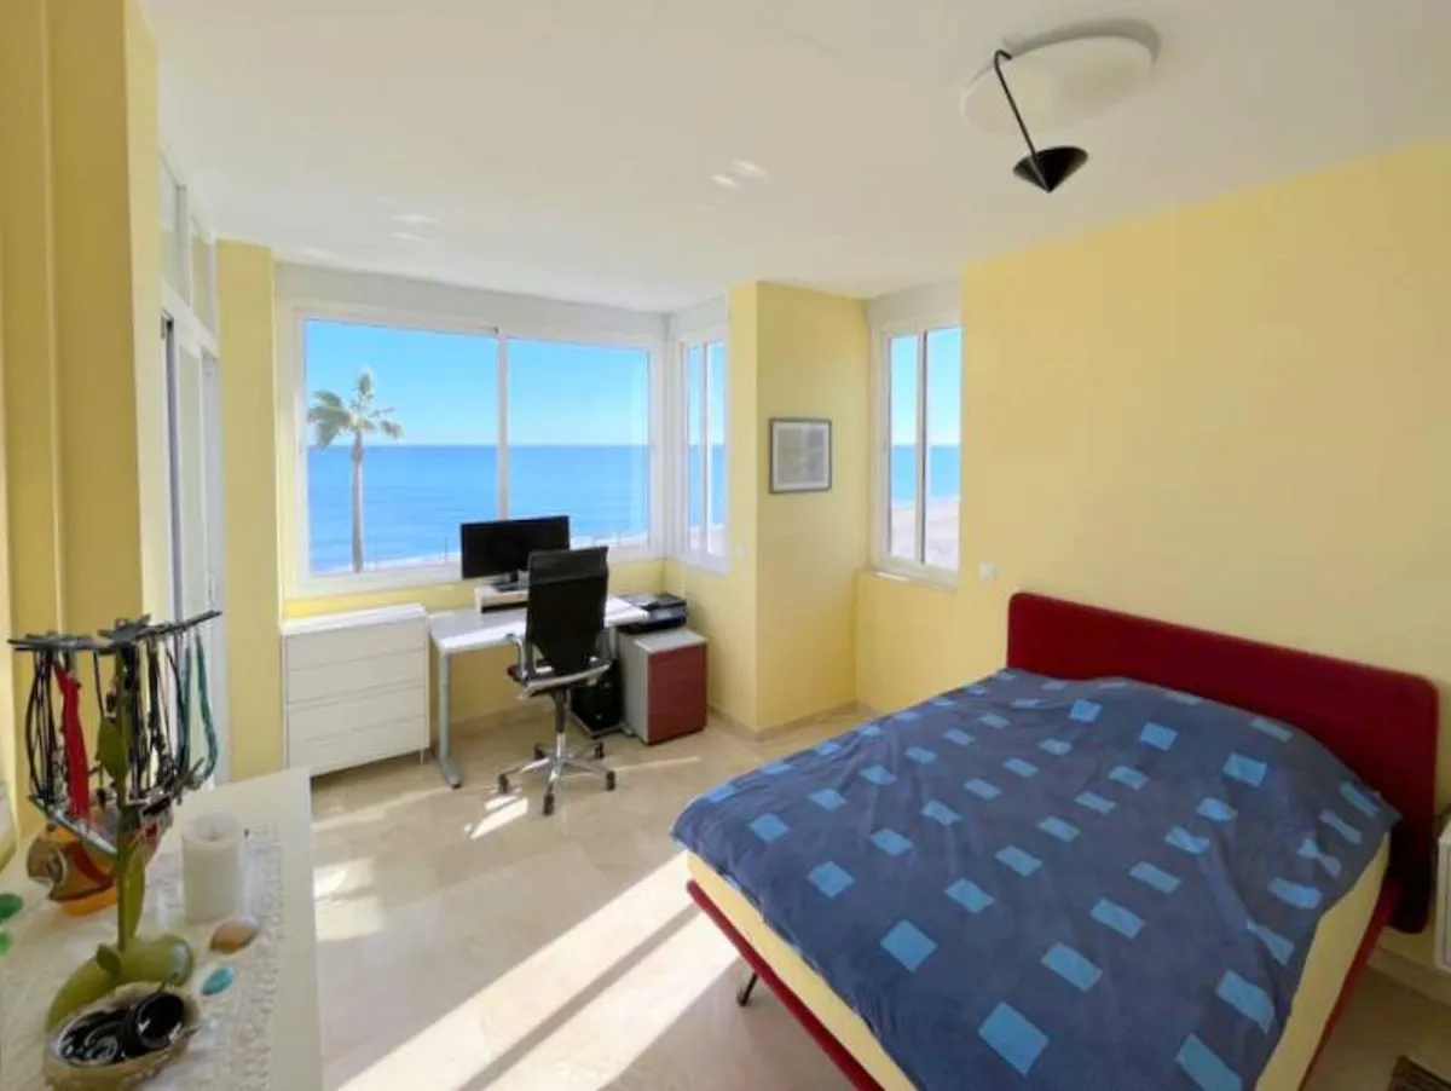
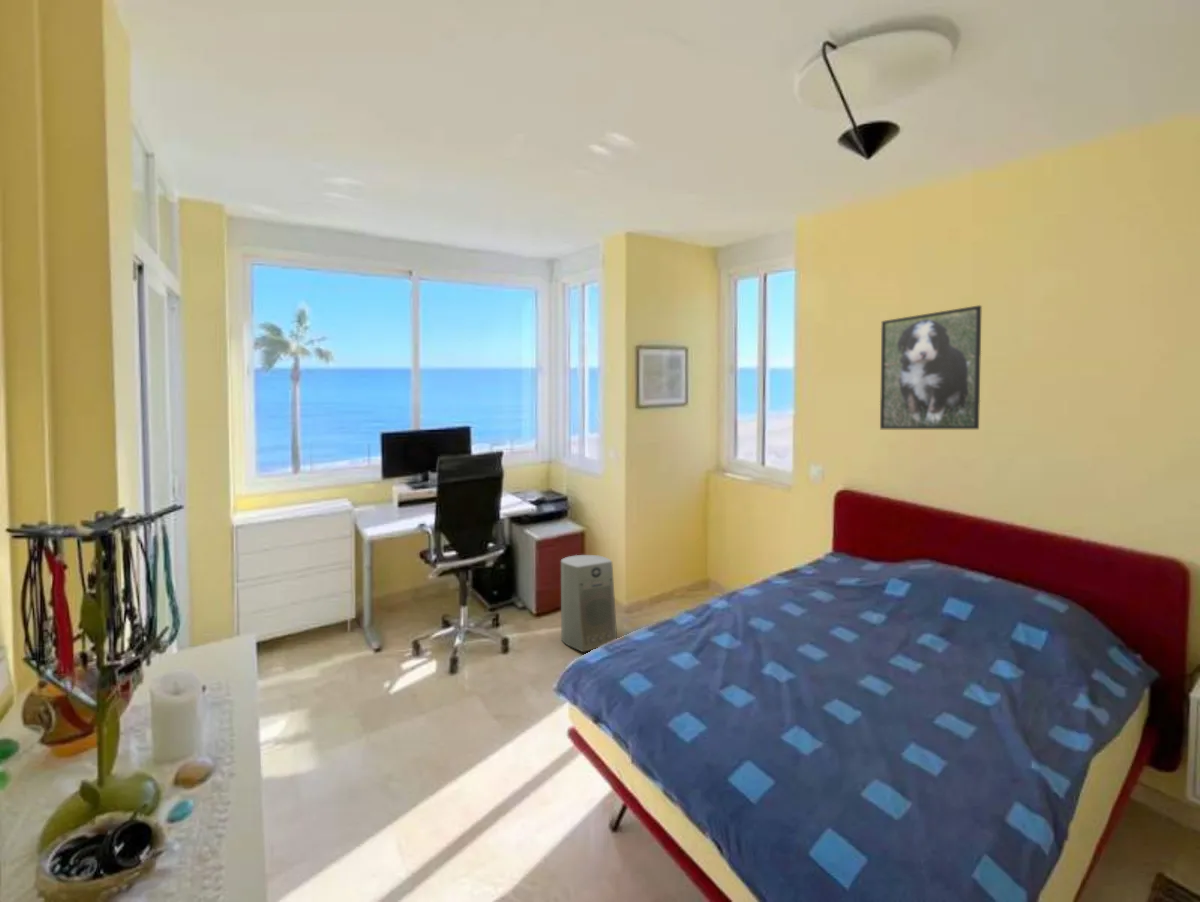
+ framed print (927, 371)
+ fan (584, 599)
